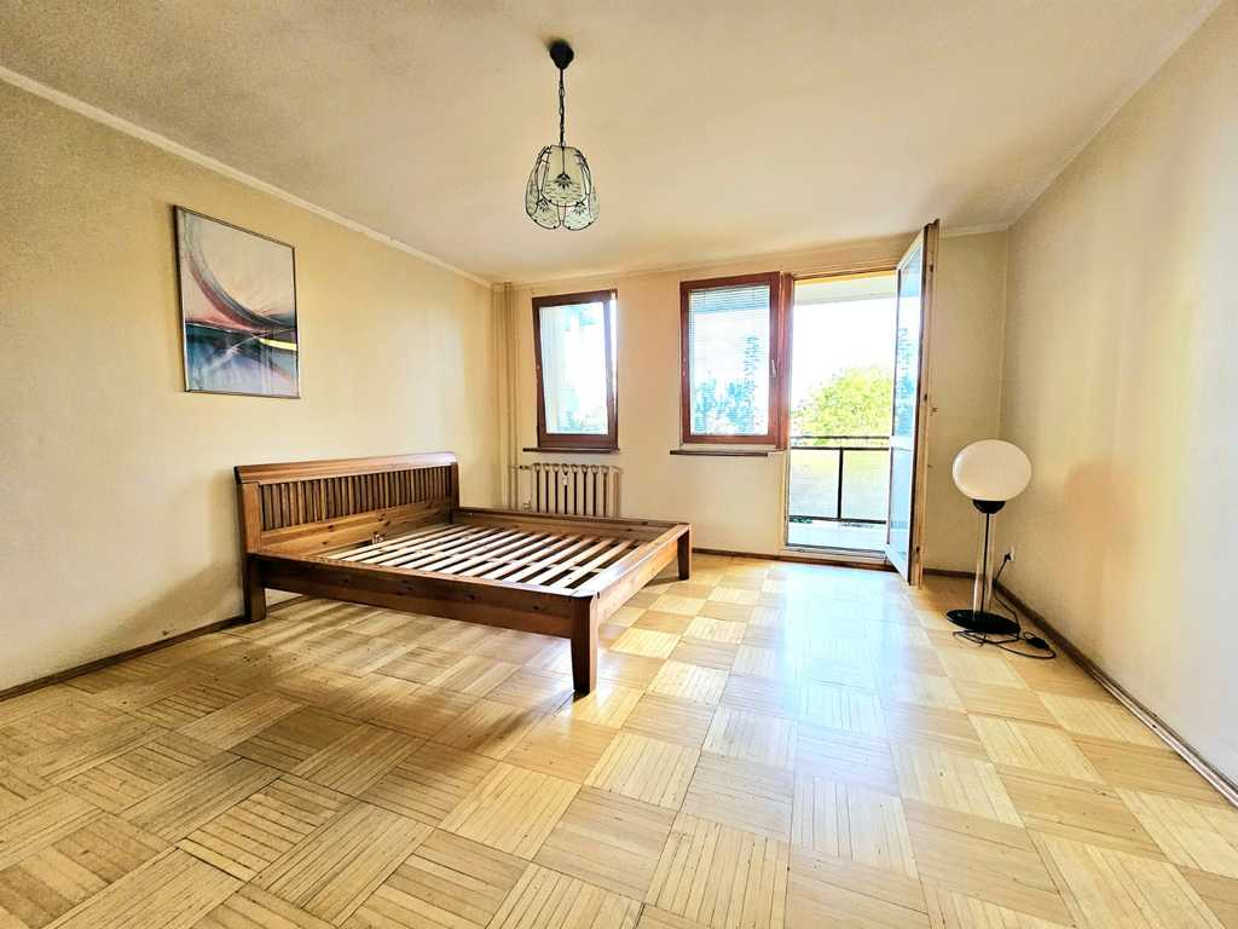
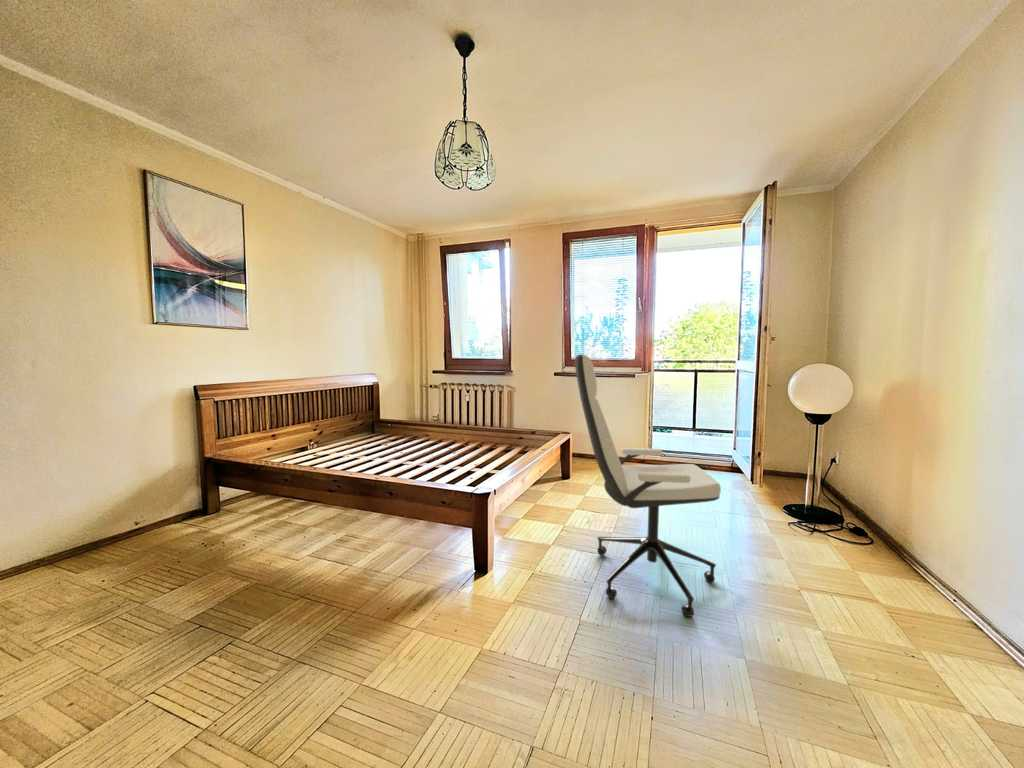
+ office chair (645, 468)
